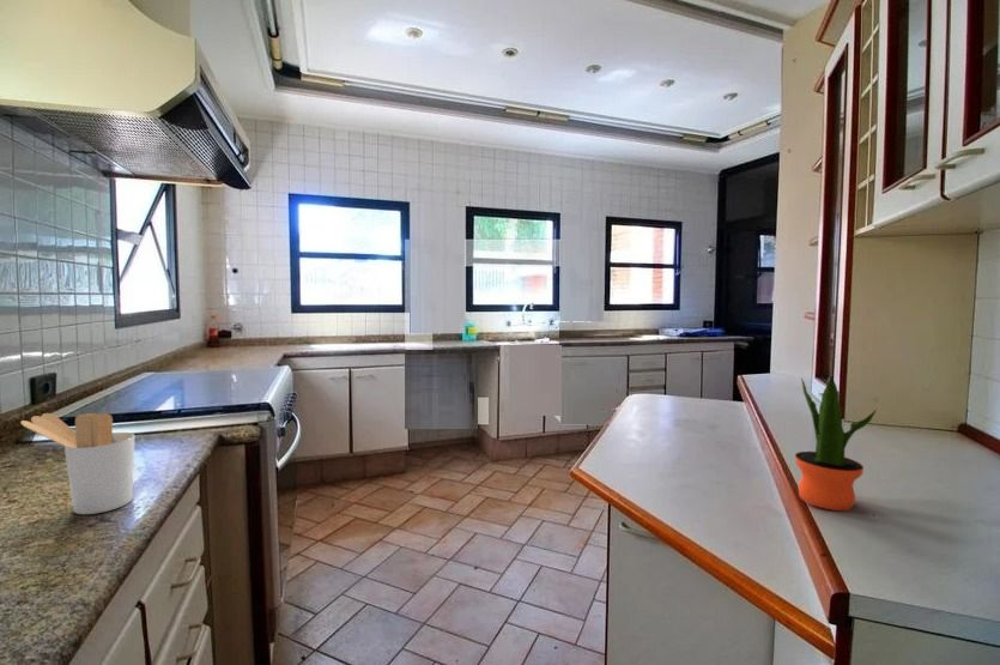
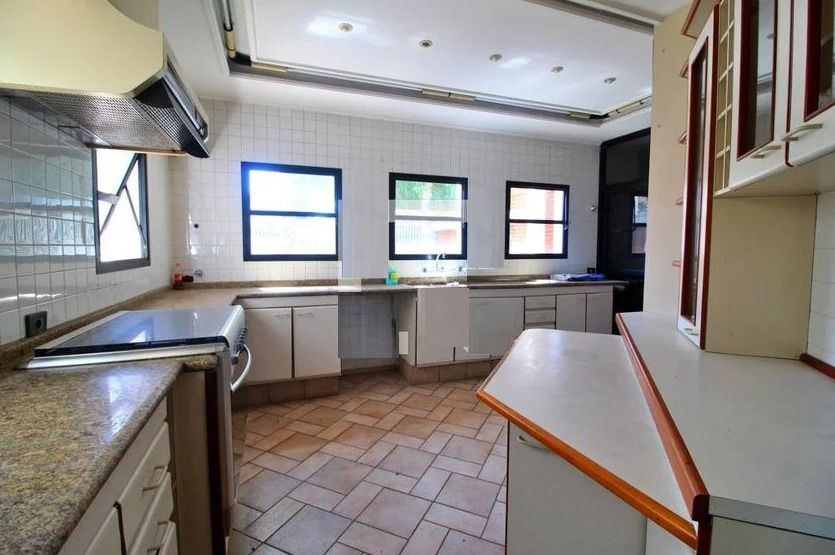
- potted plant (832, 439)
- utensil holder (83, 458)
